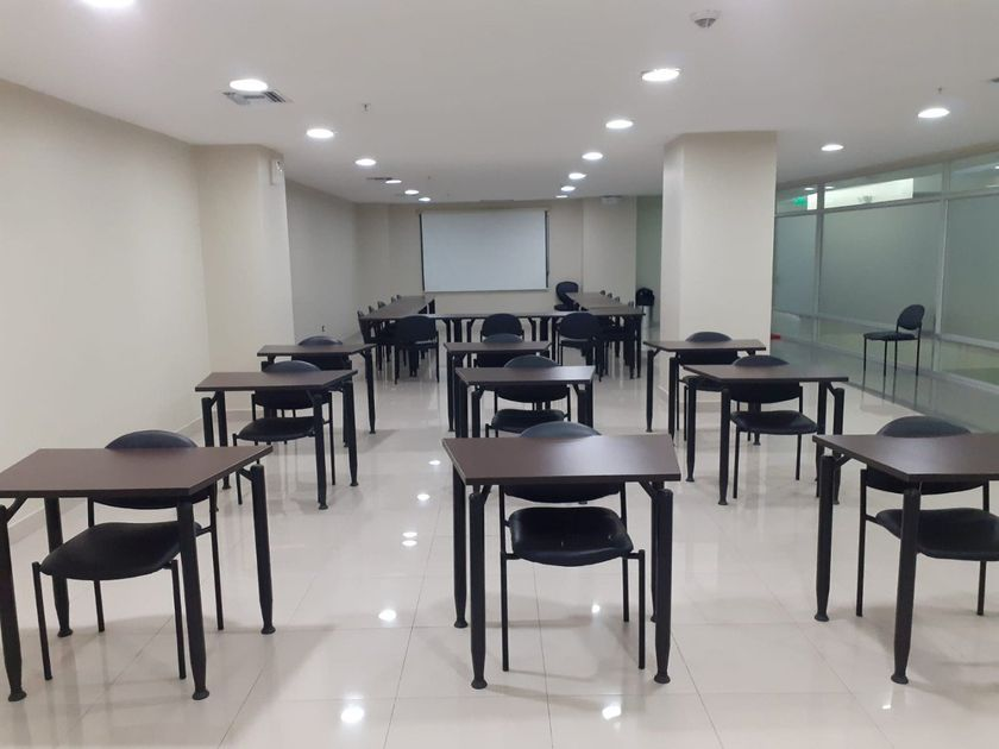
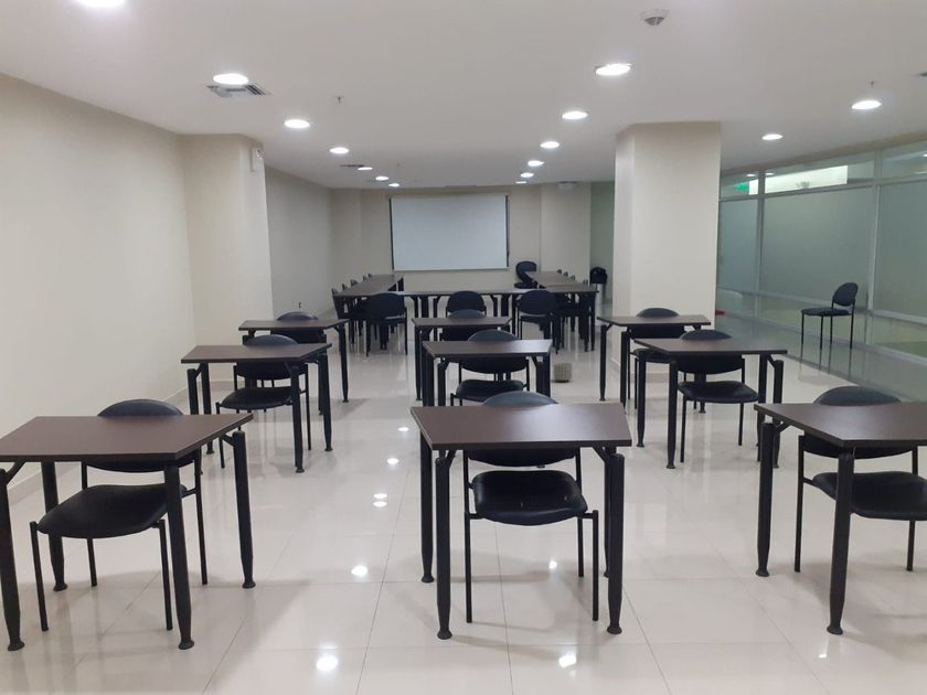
+ planter (562, 372)
